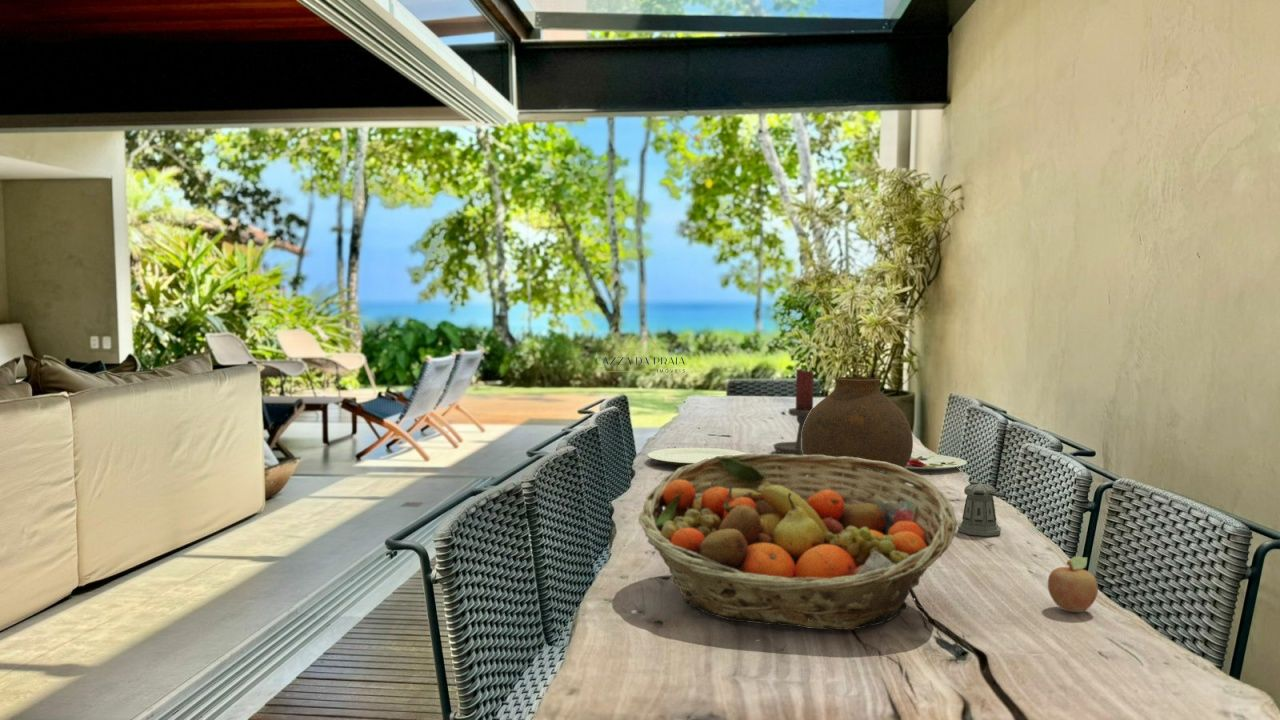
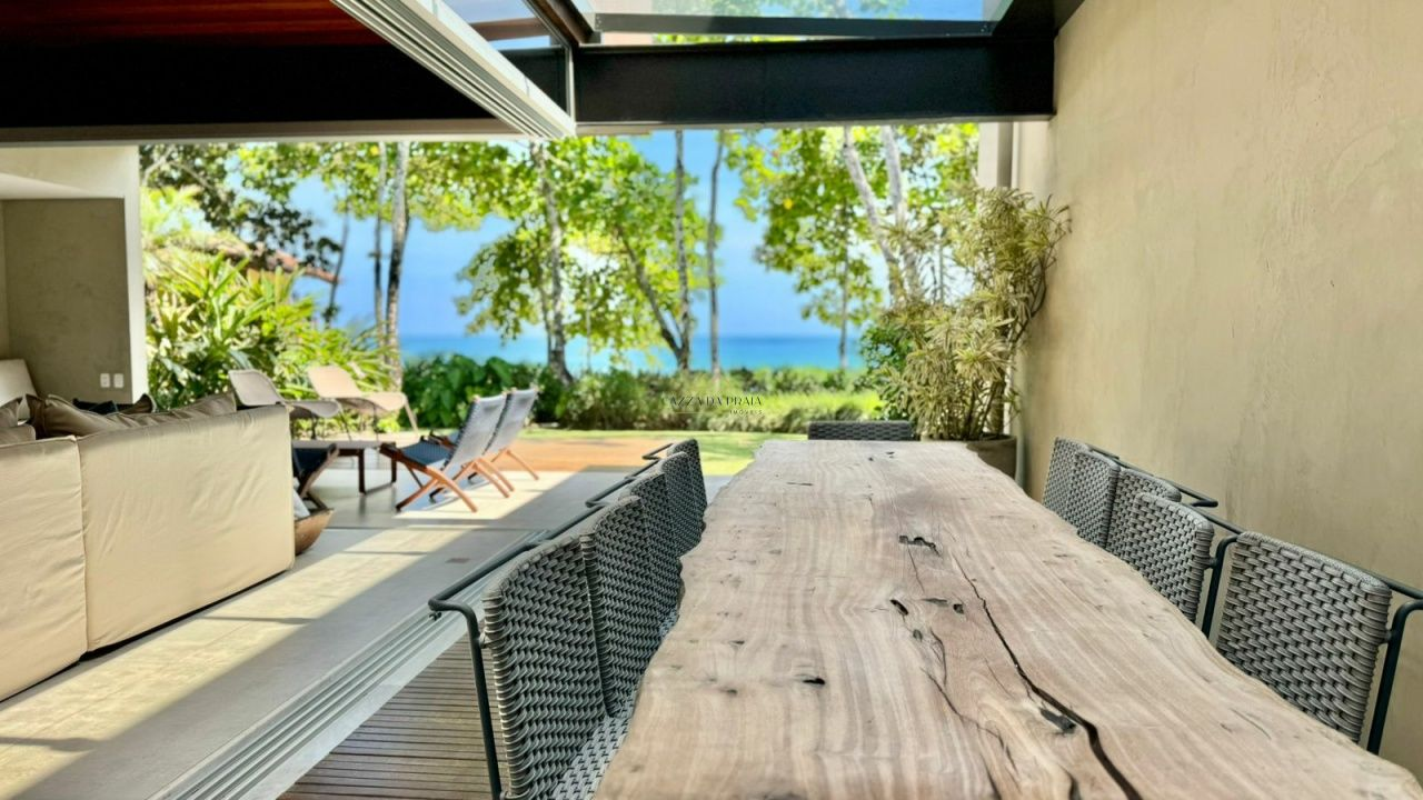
- fruit (1073, 584)
- plate (698, 457)
- candle holder (804, 411)
- plate (915, 459)
- fruit basket (792, 533)
- vase (856, 437)
- pepper shaker (982, 507)
